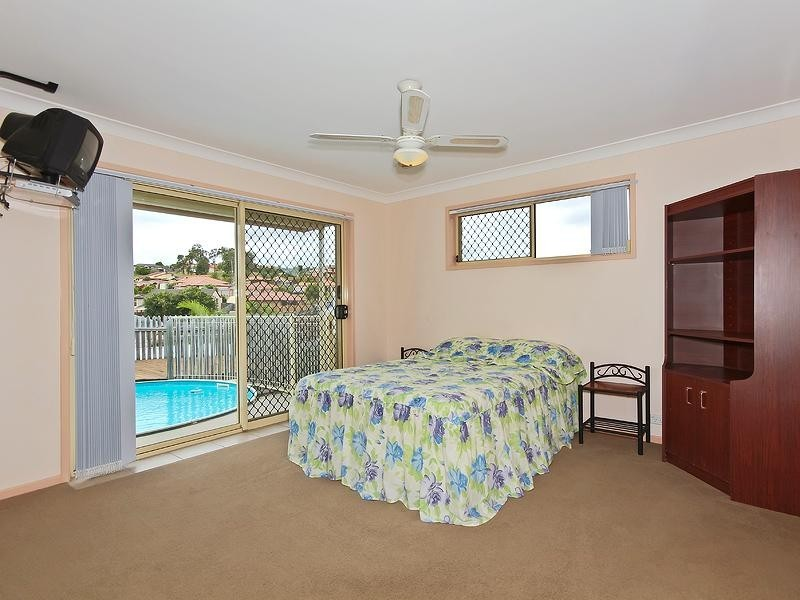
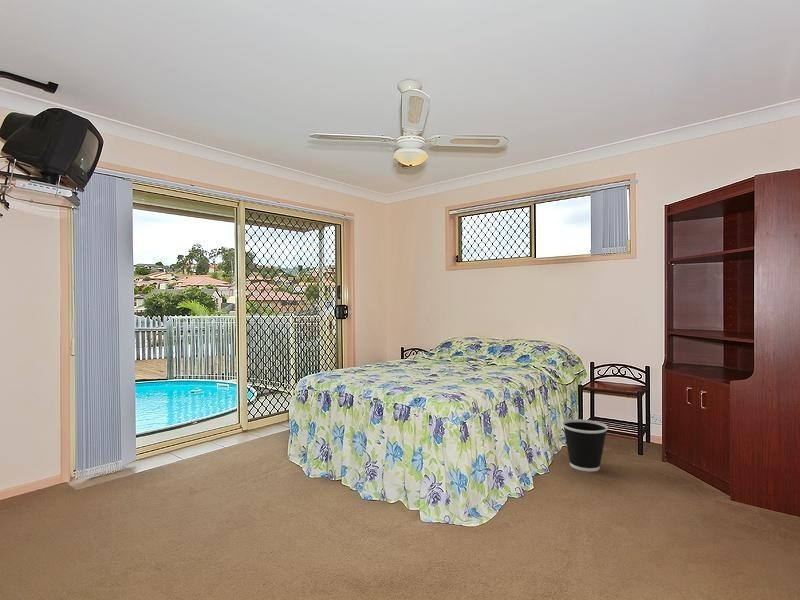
+ wastebasket (584, 445)
